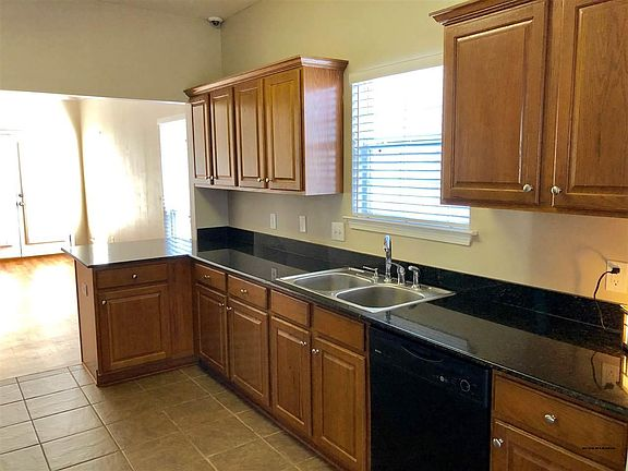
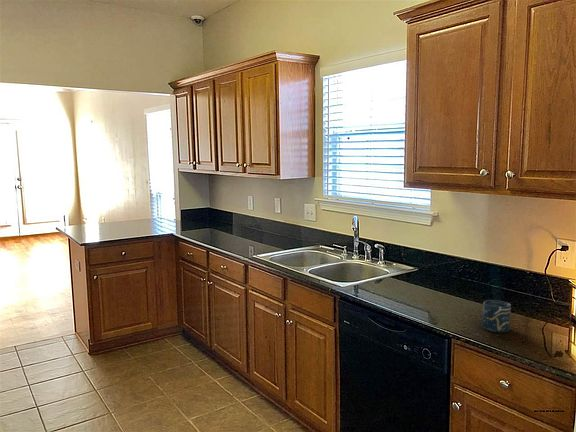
+ cup (493, 316)
